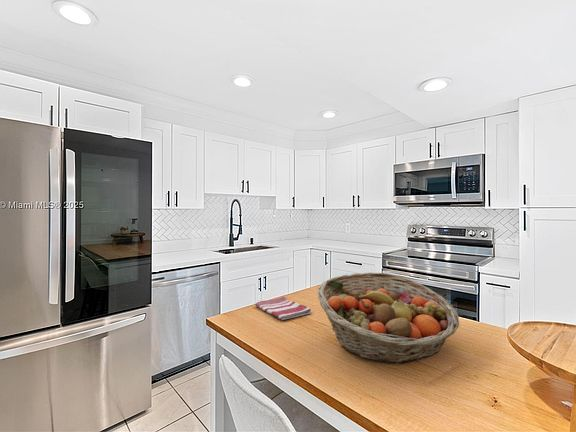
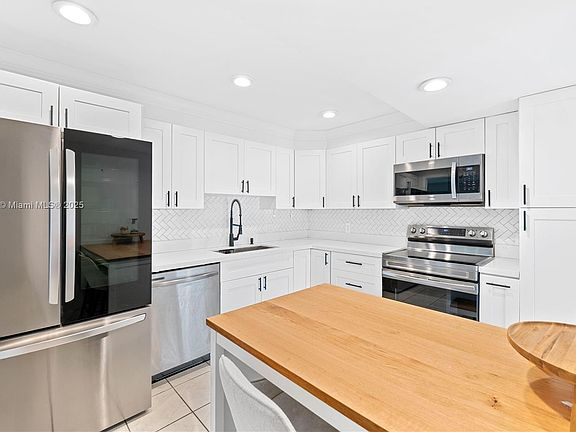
- fruit basket (385, 311)
- dish towel (282, 307)
